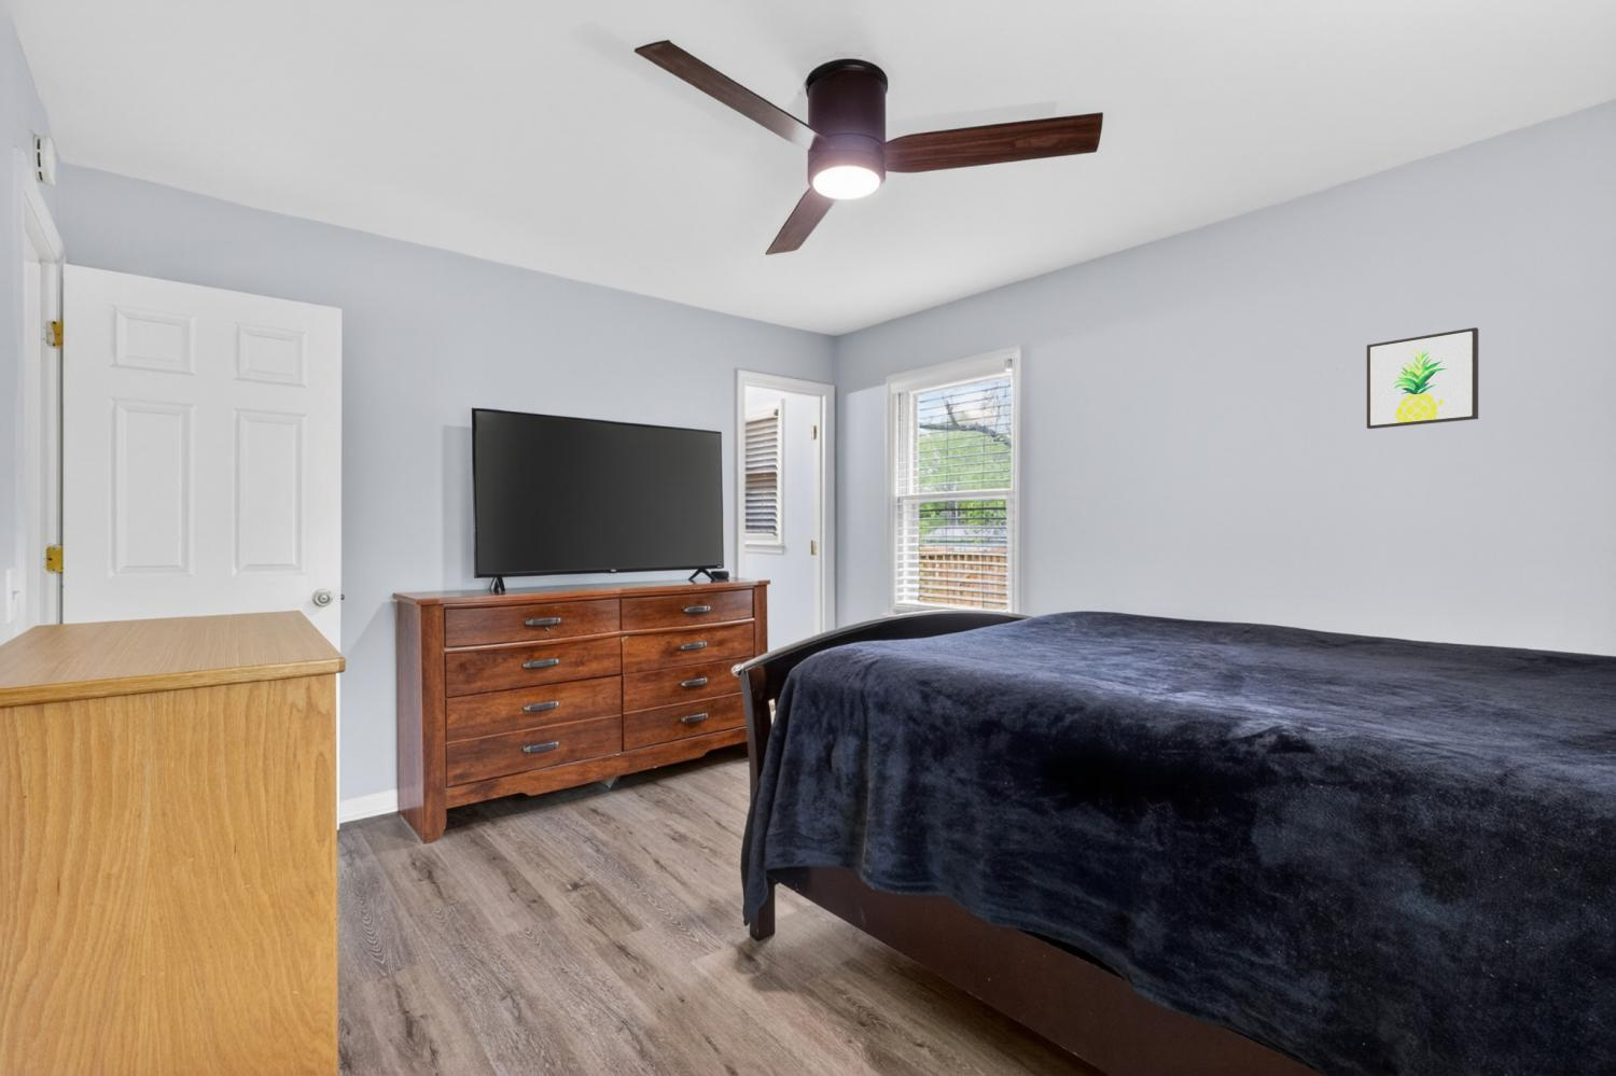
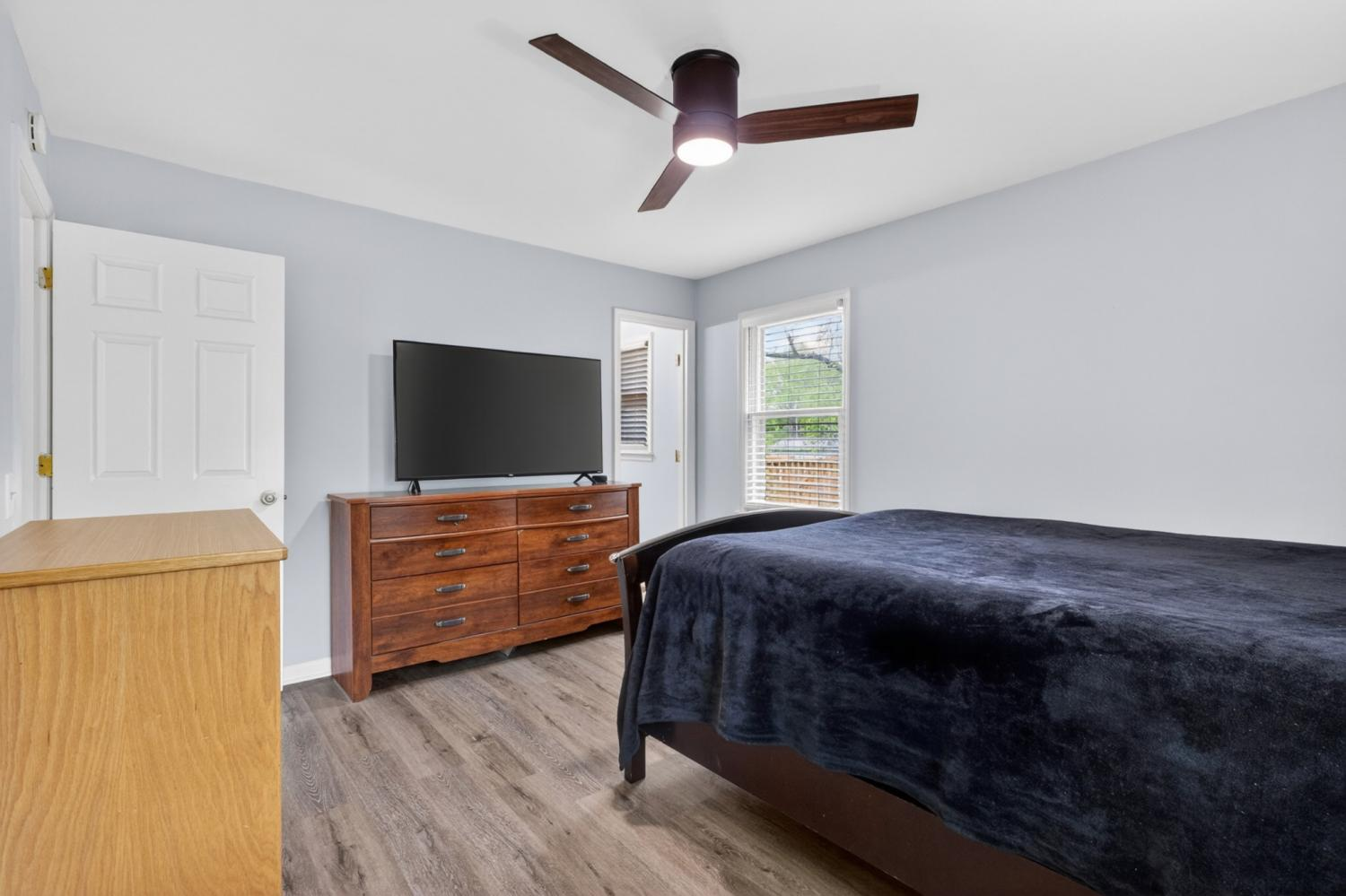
- wall art (1420, 381)
